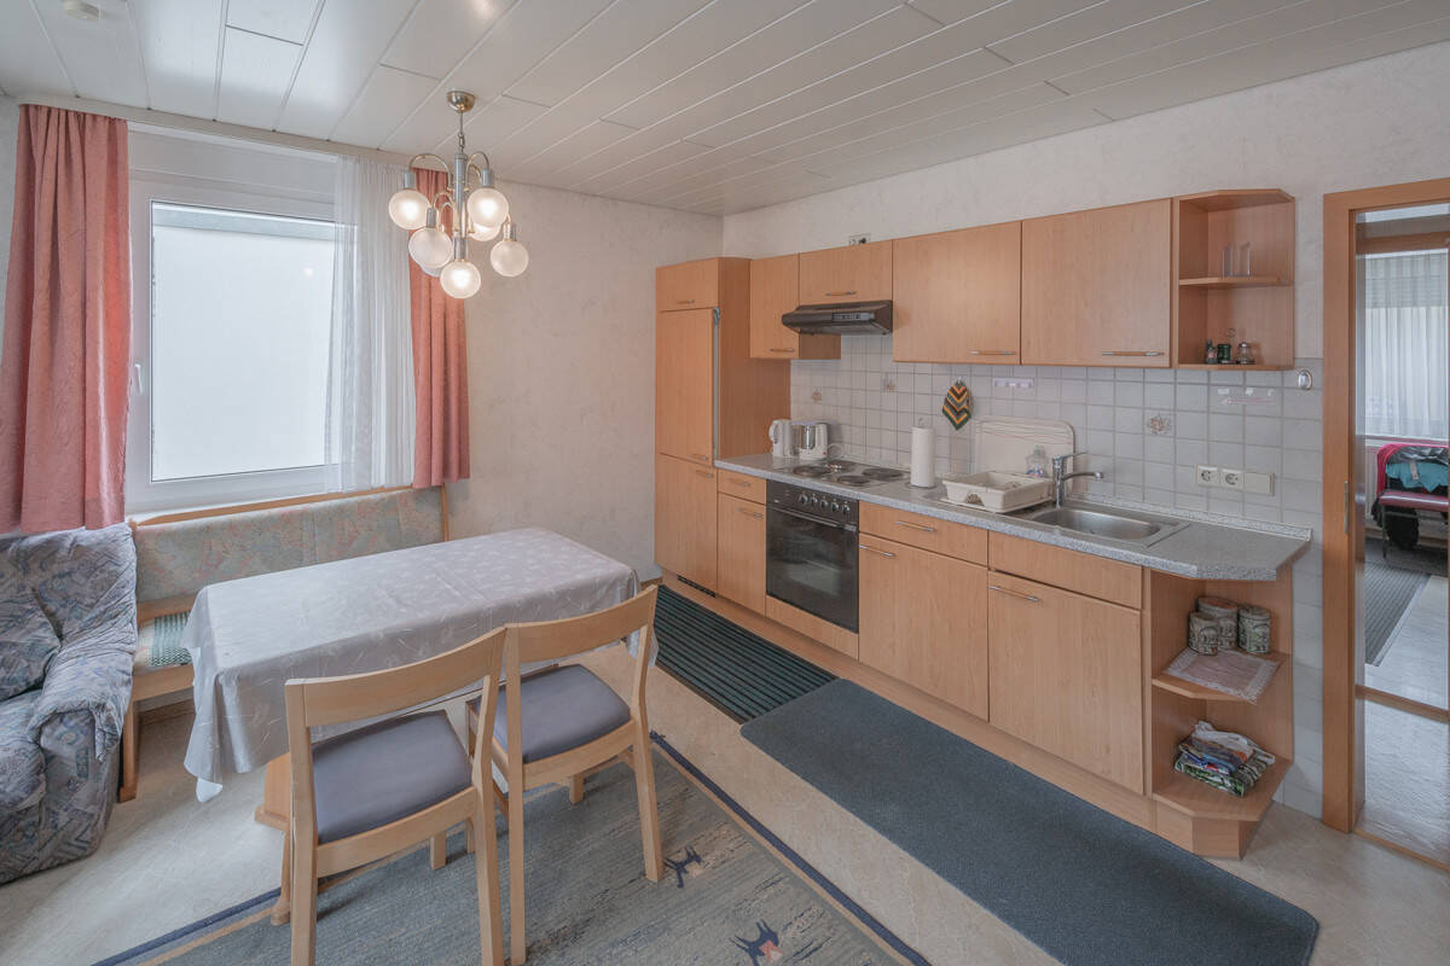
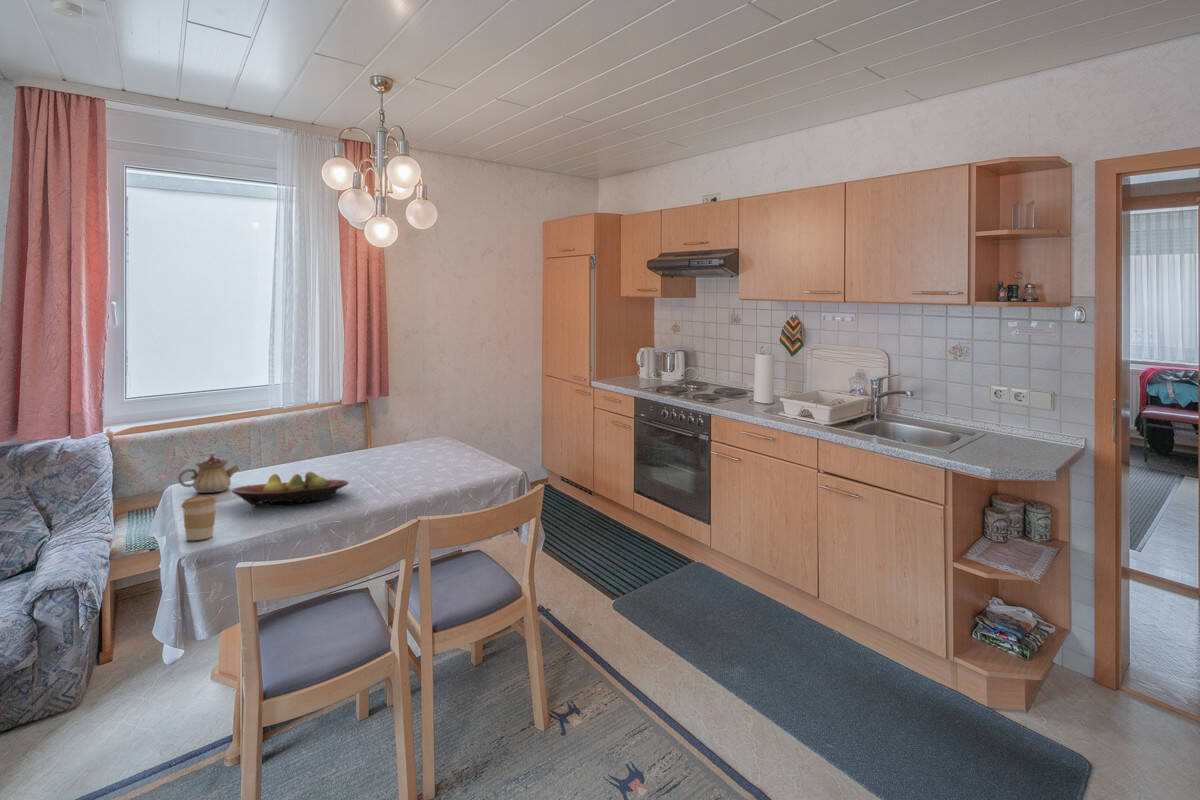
+ teapot (209, 471)
+ coffee cup (199, 517)
+ fruit bowl (292, 487)
